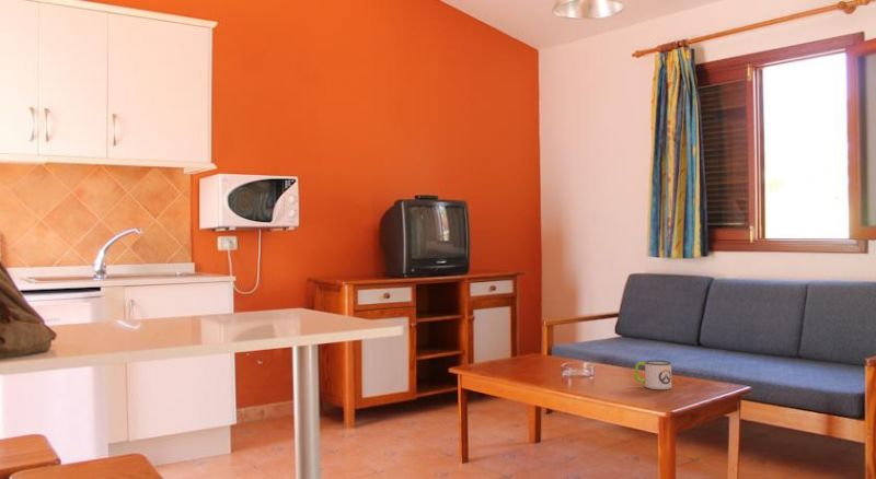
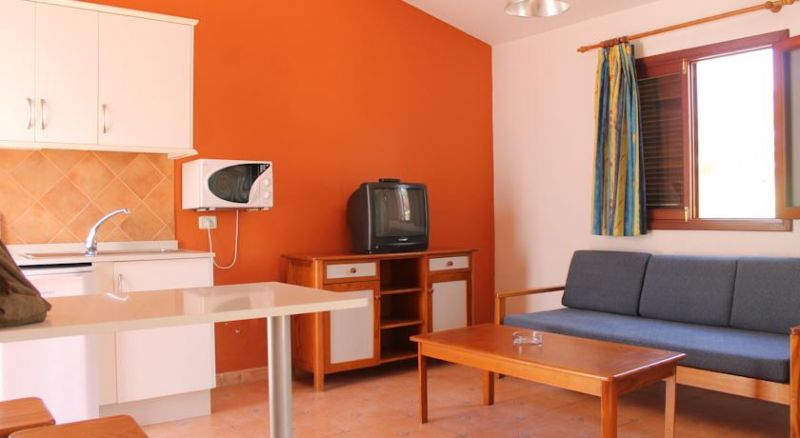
- mug (653, 374)
